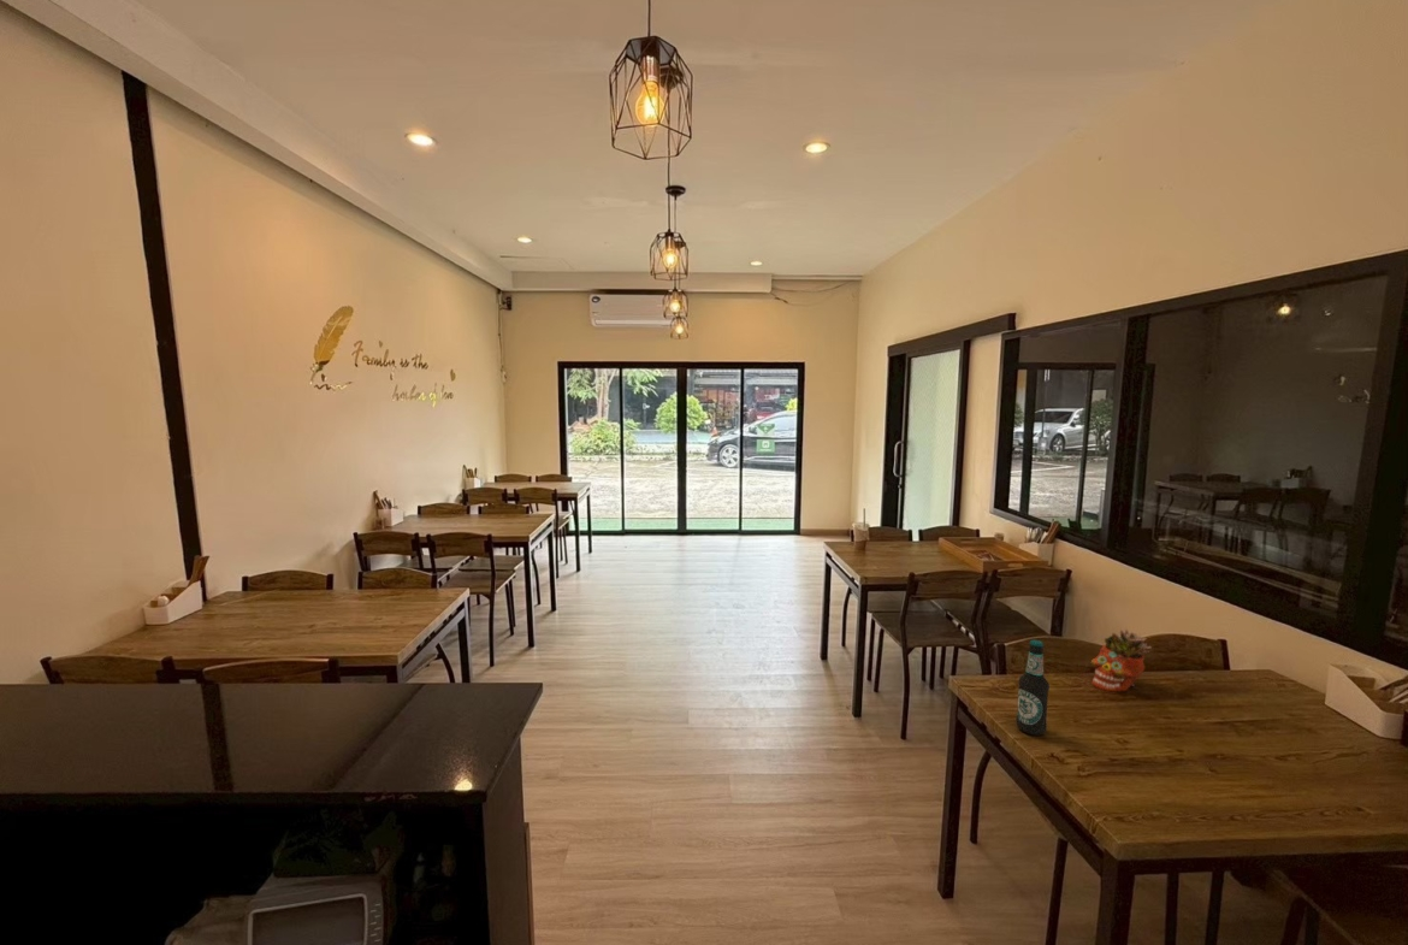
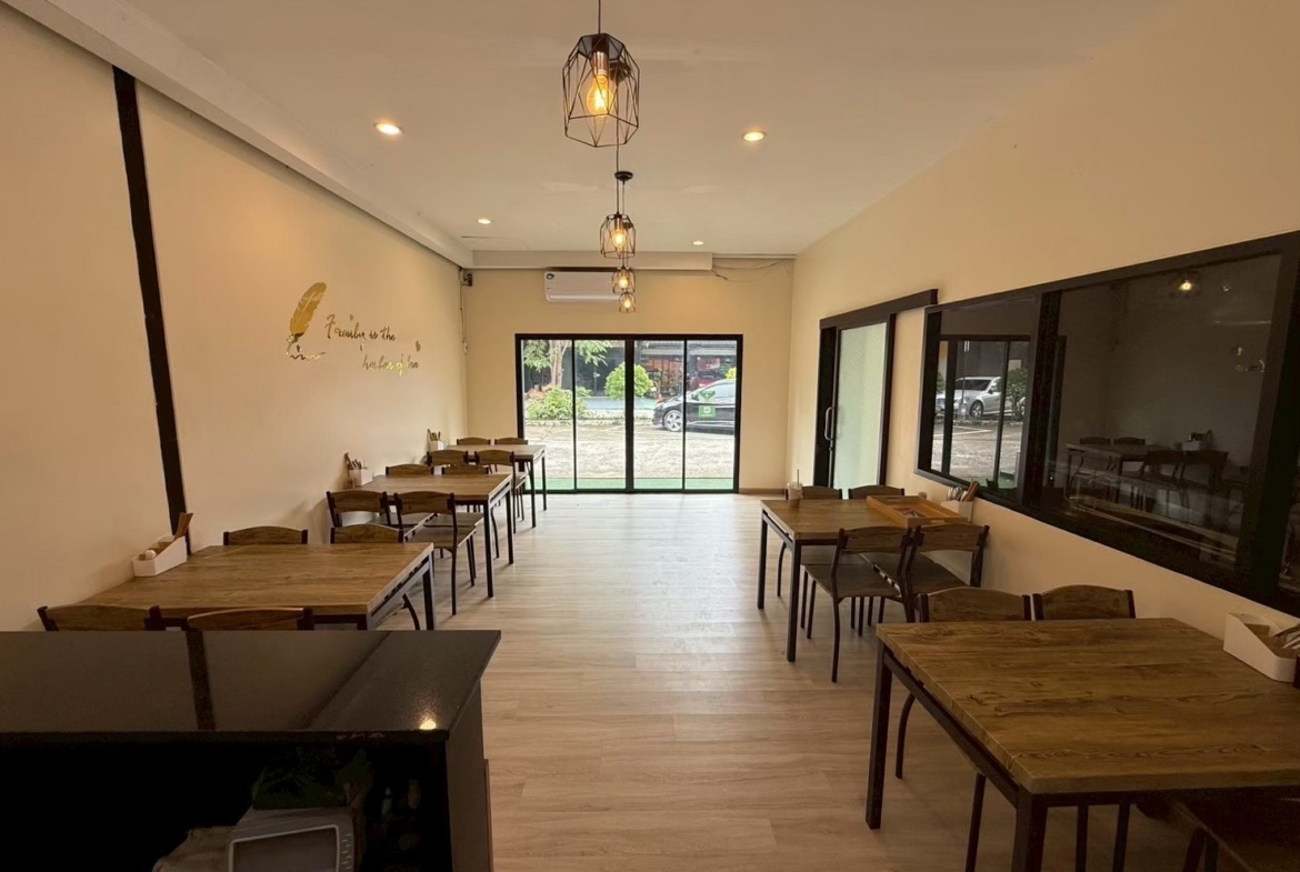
- bottle (1033, 685)
- succulent planter (1119, 658)
